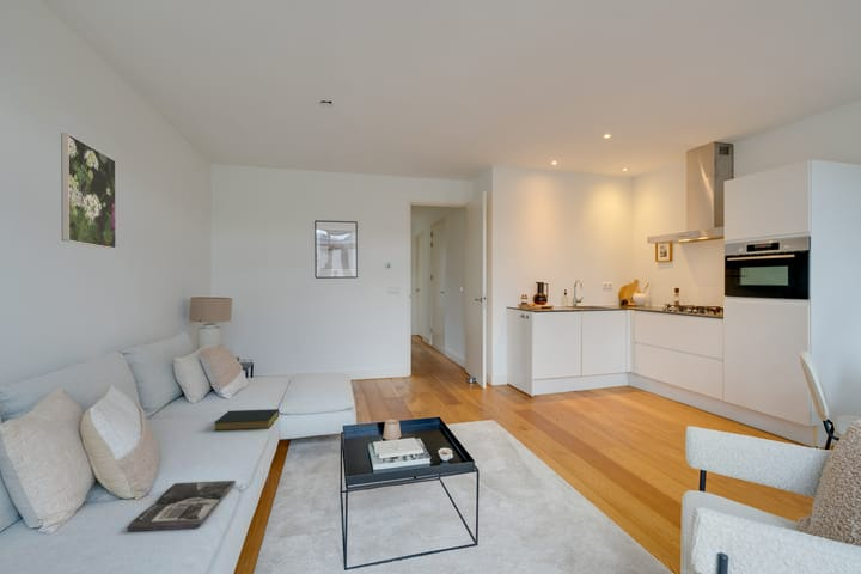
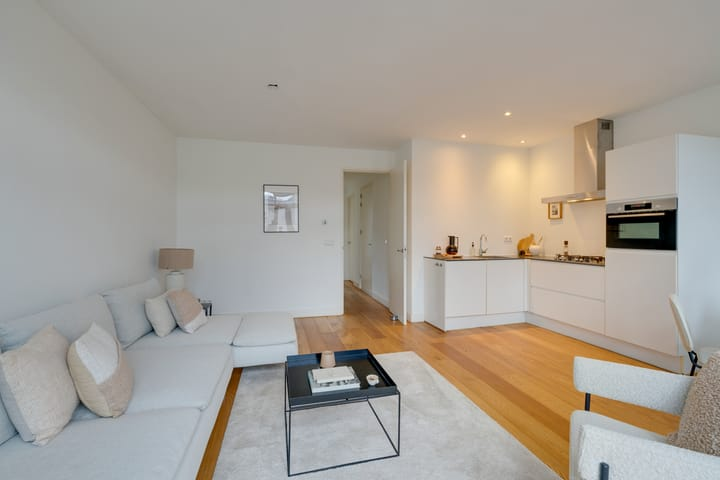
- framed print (91, 196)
- magazine (187, 501)
- hardback book (248, 419)
